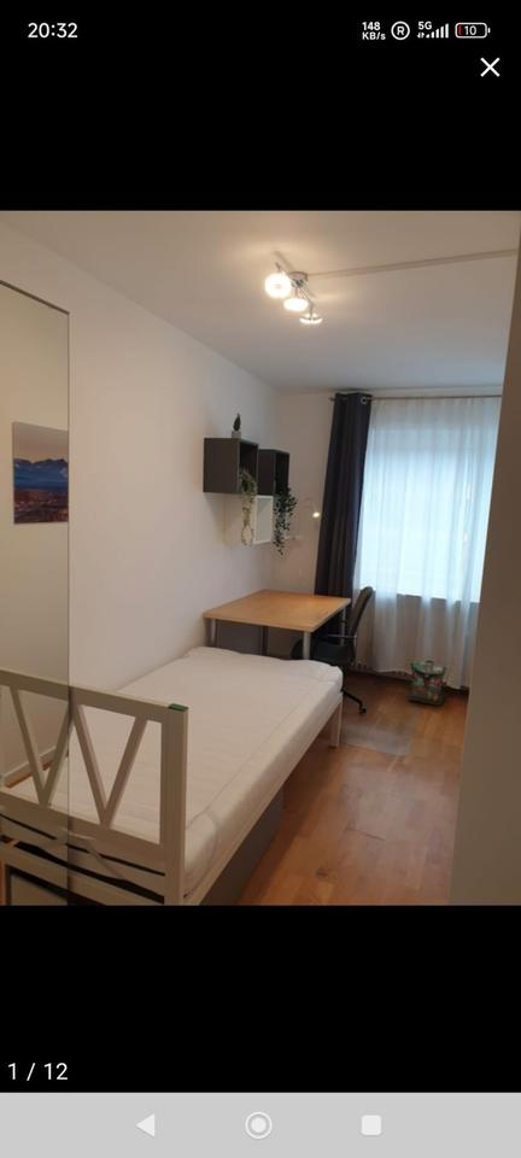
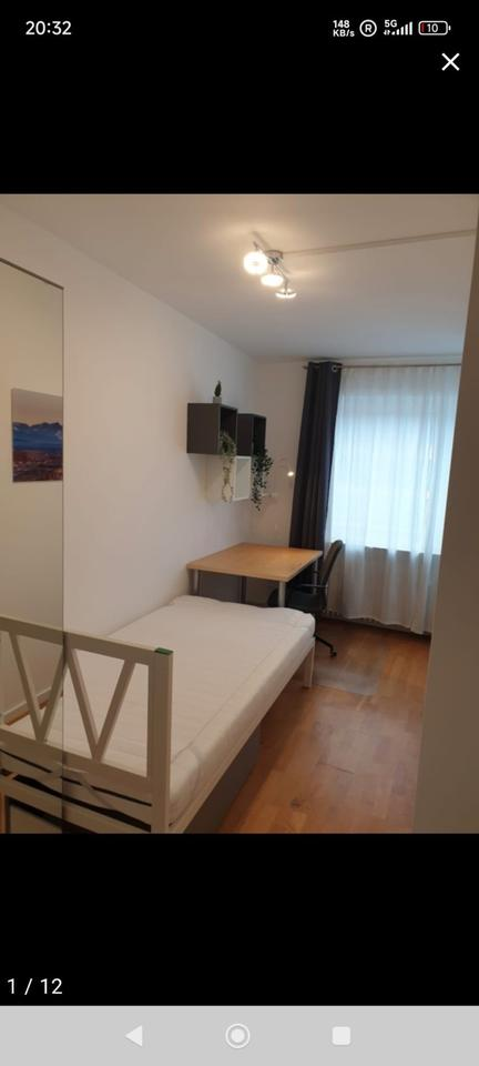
- backpack (429, 680)
